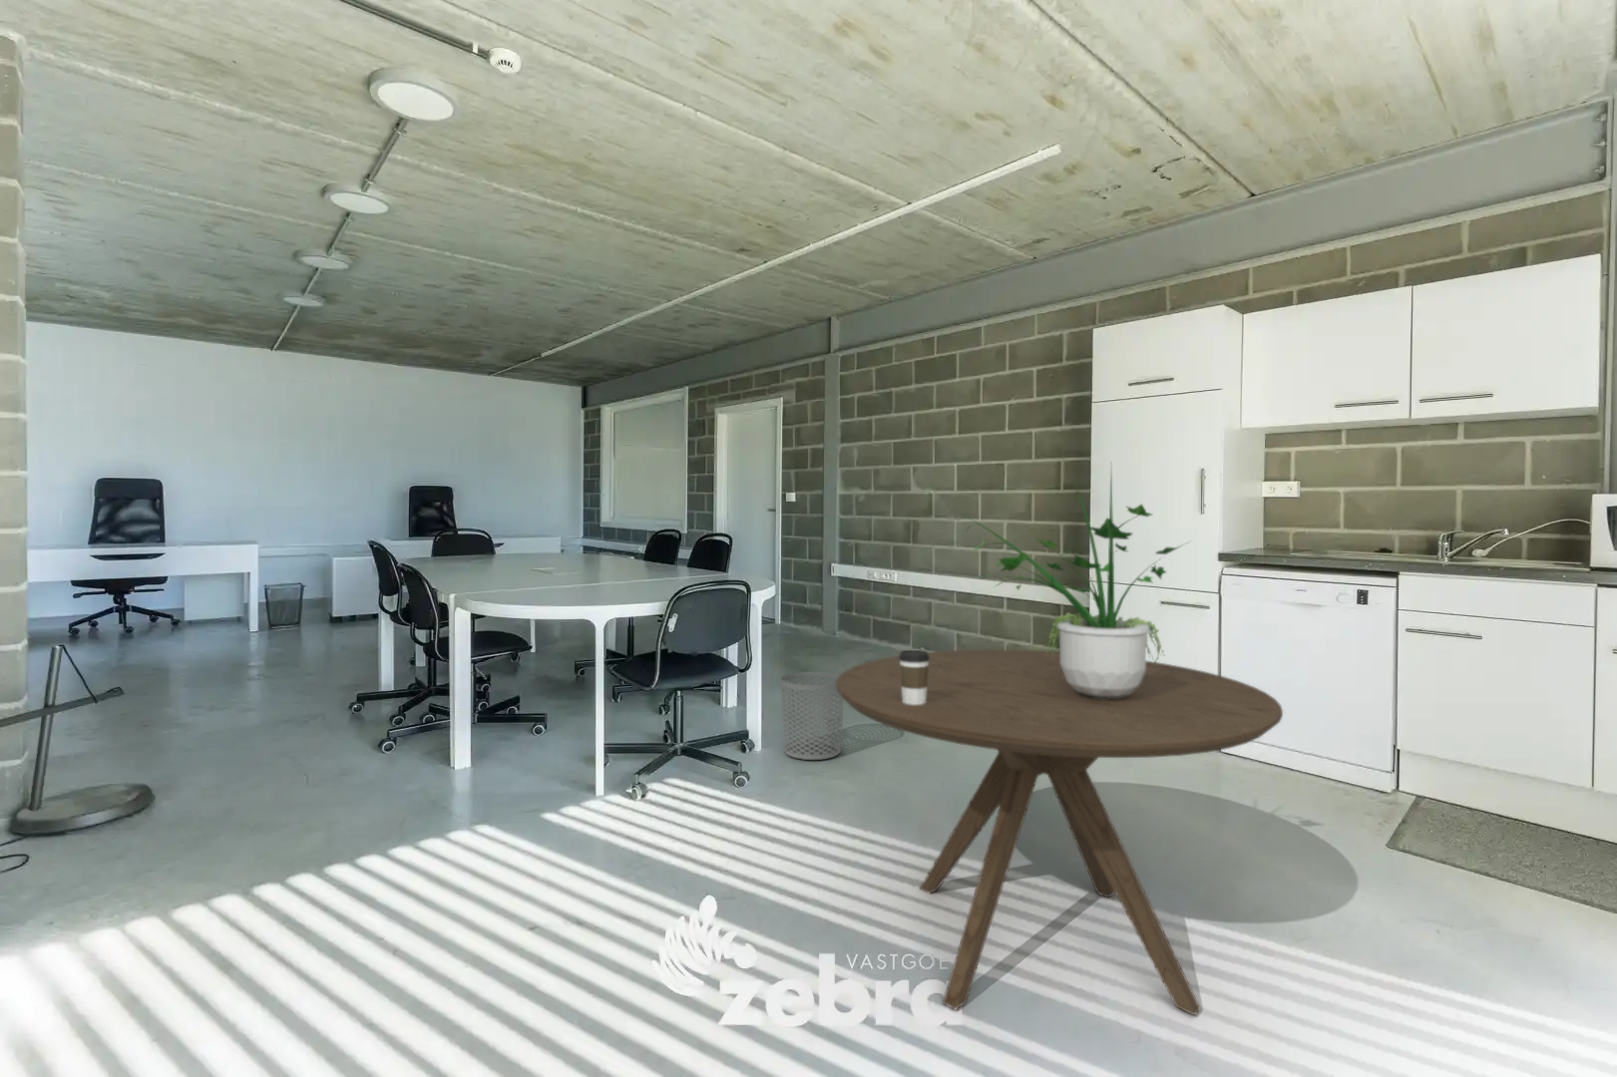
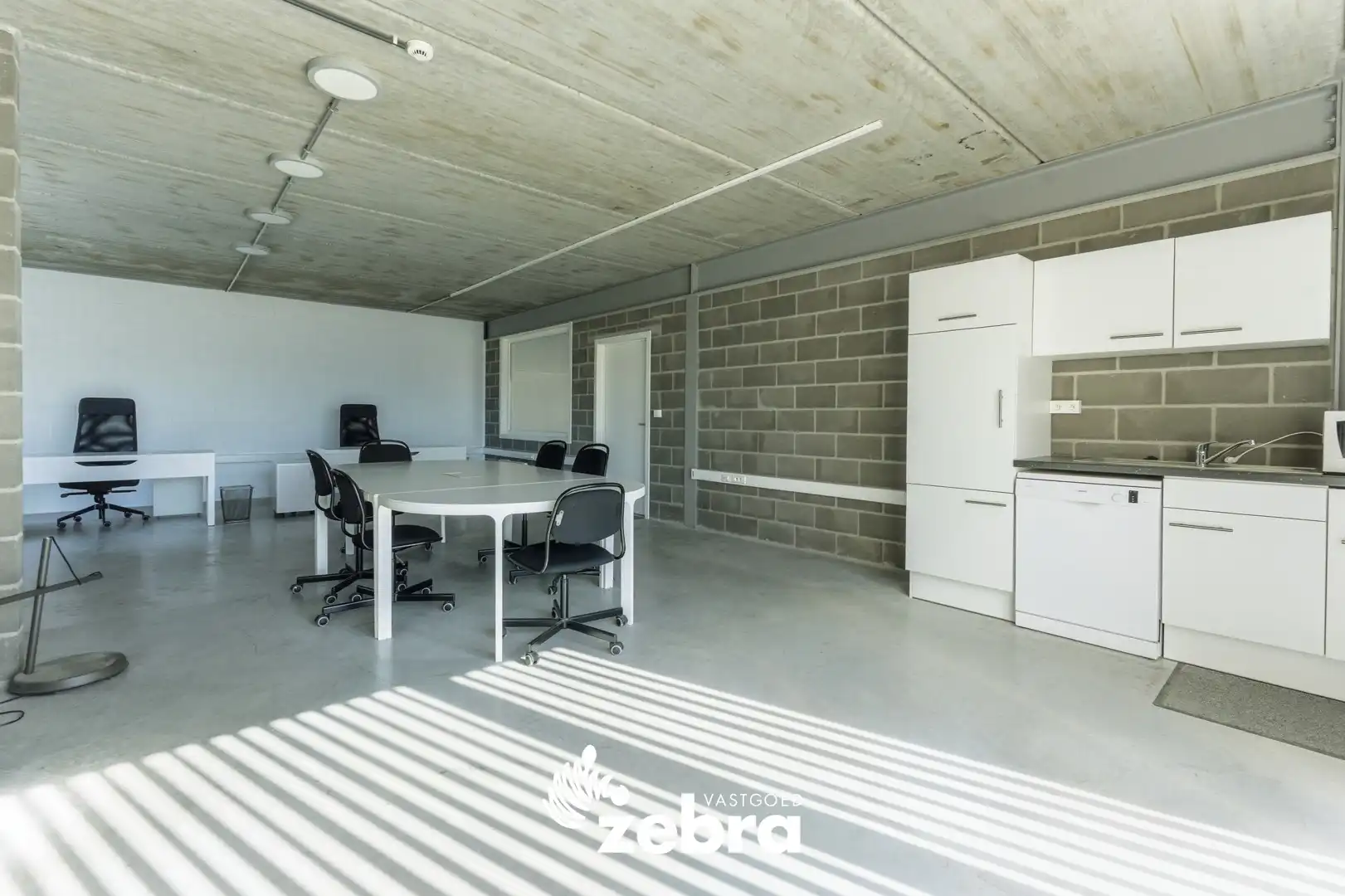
- dining table (1027, 810)
- waste bin (812, 715)
- coffee cup (914, 676)
- potted plant (1069, 571)
